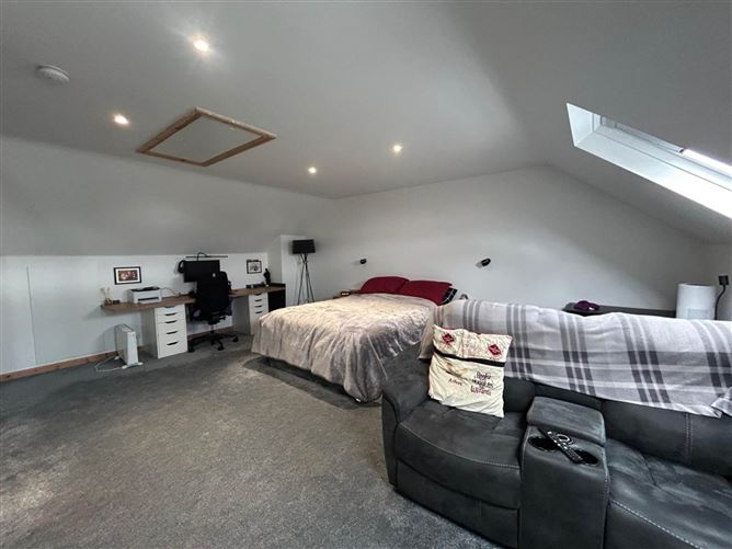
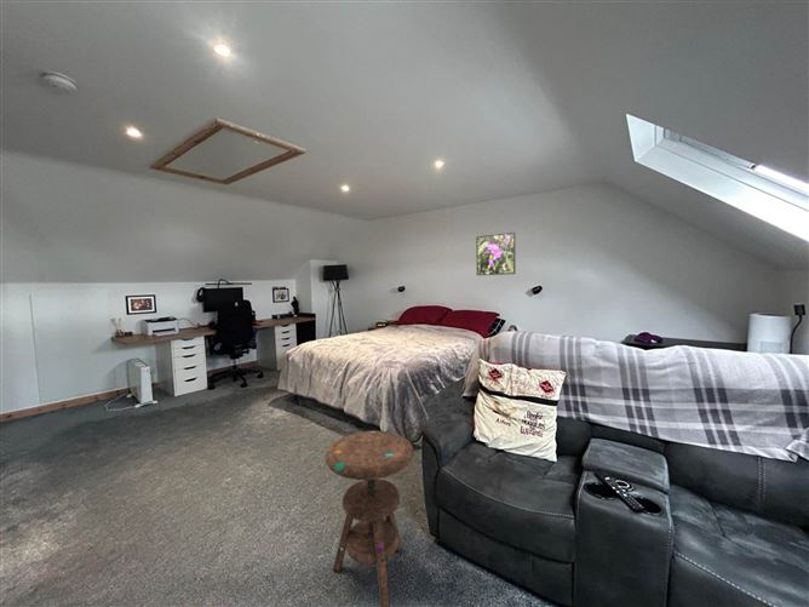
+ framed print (494, 254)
+ side table (372, 510)
